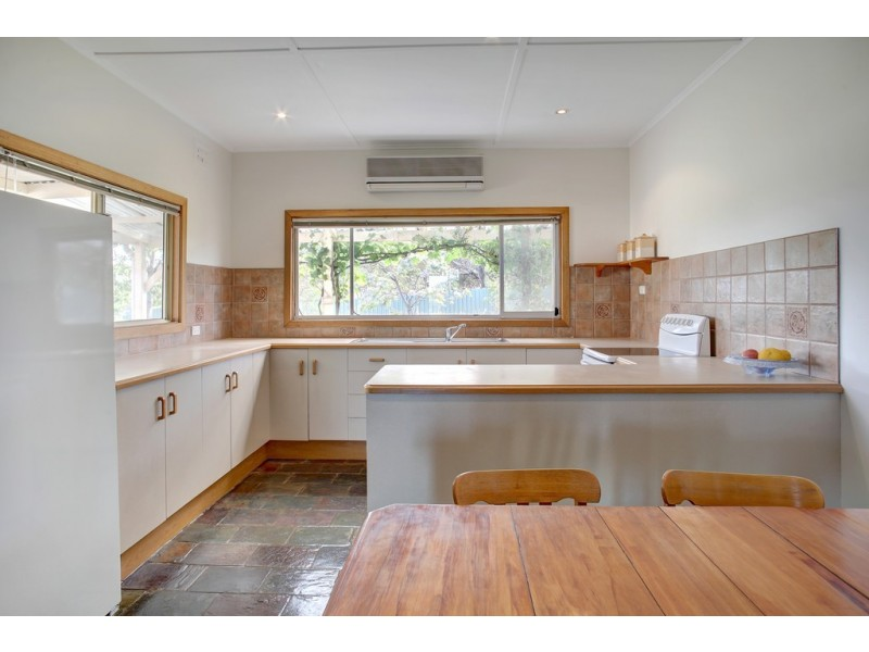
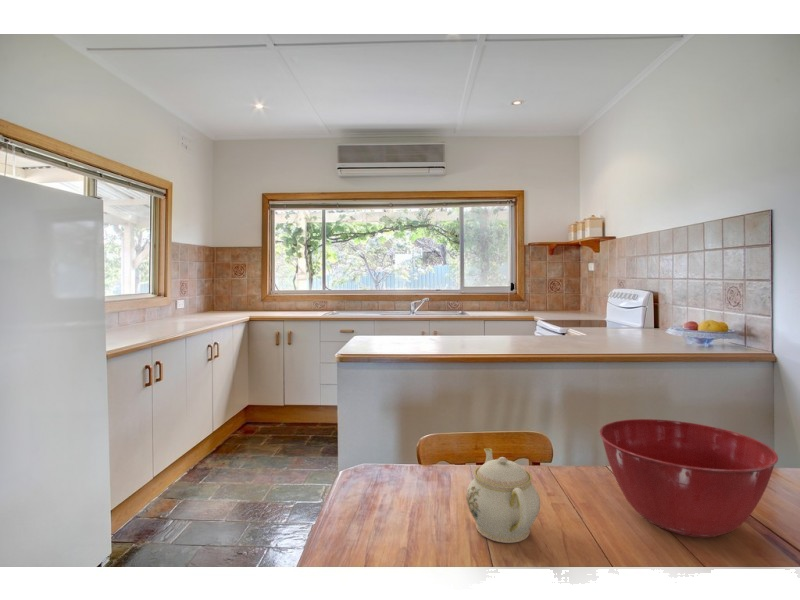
+ mixing bowl (679, 478)
+ teapot (503, 494)
